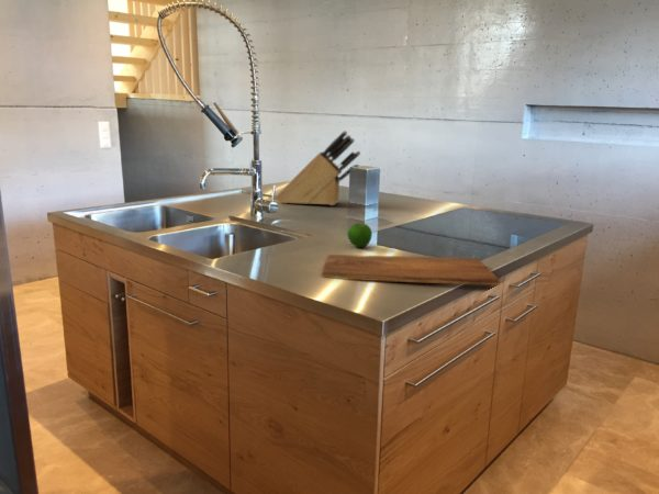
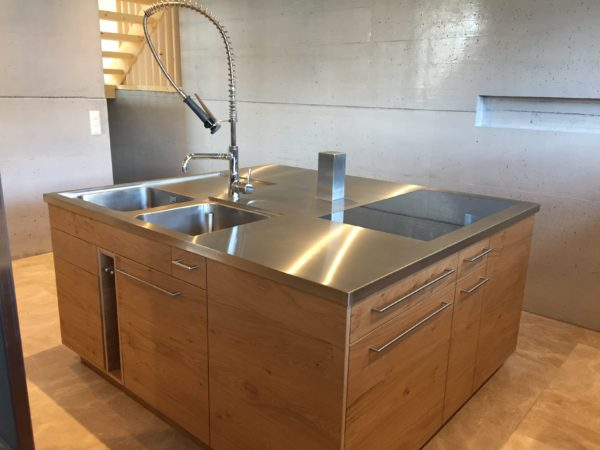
- knife block (317, 167)
- cutting board (405, 268)
- apple (359, 235)
